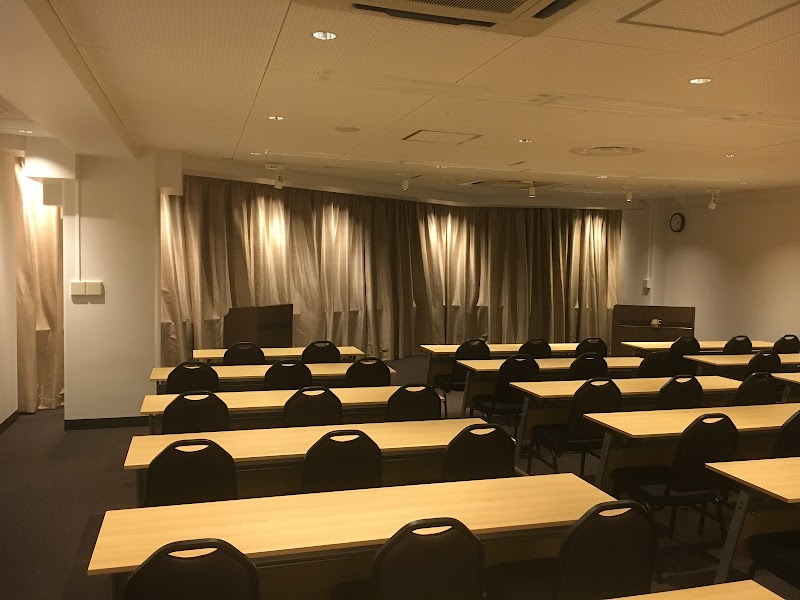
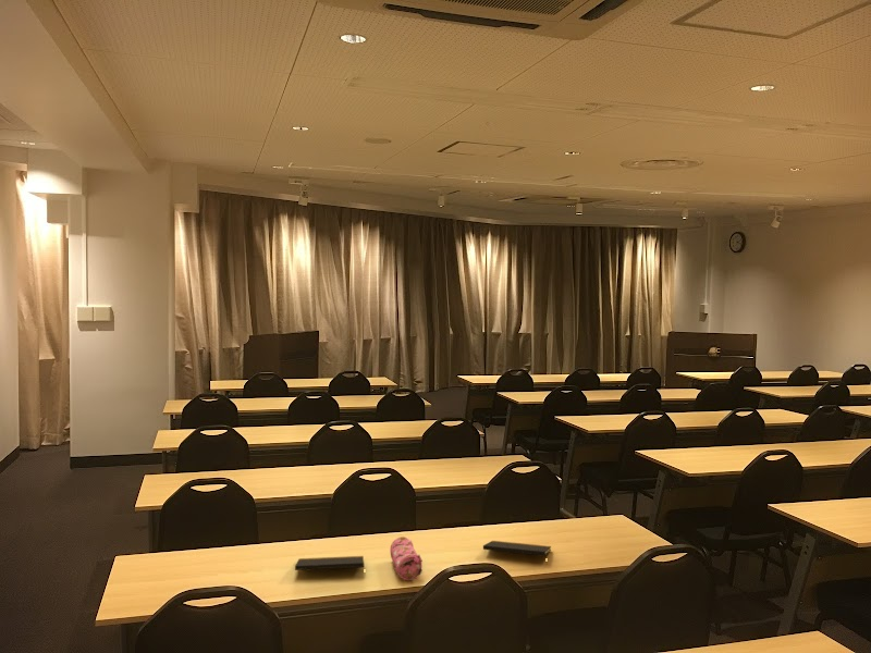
+ notepad (330, 563)
+ pencil case (405, 557)
+ notepad (517, 547)
